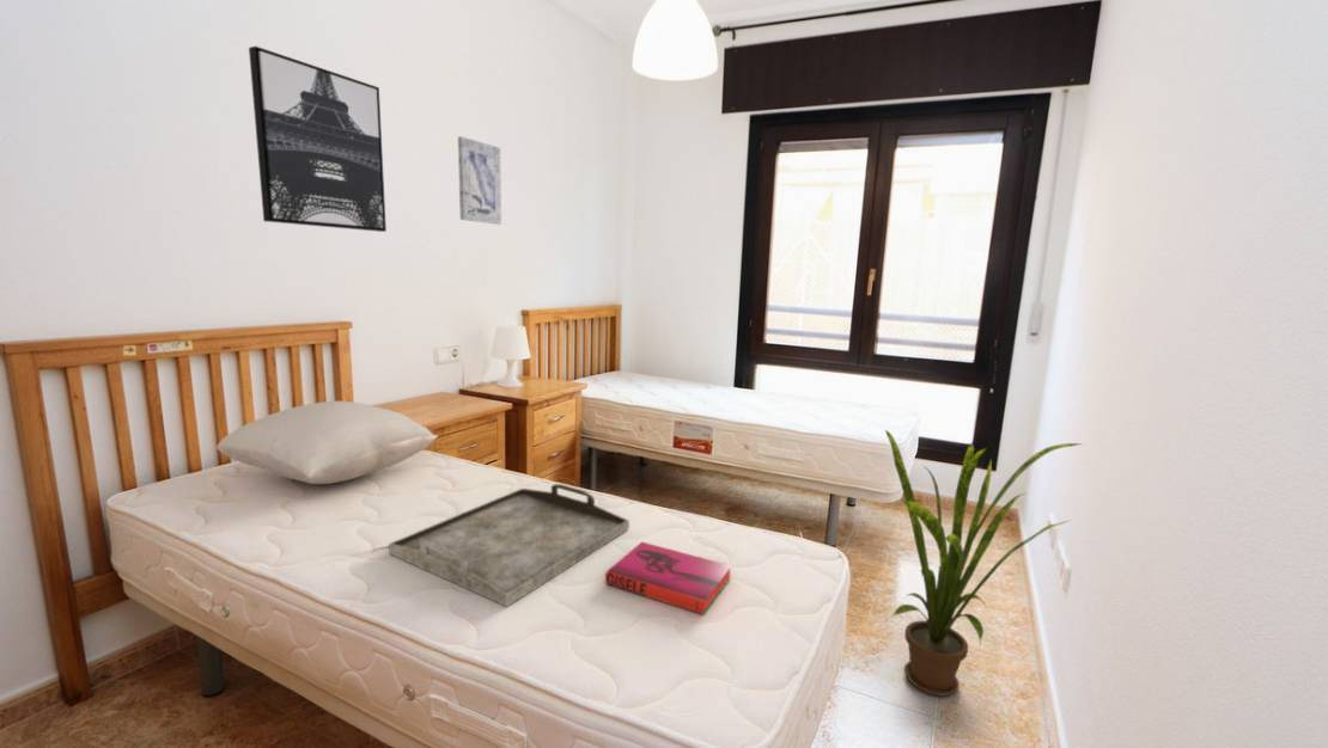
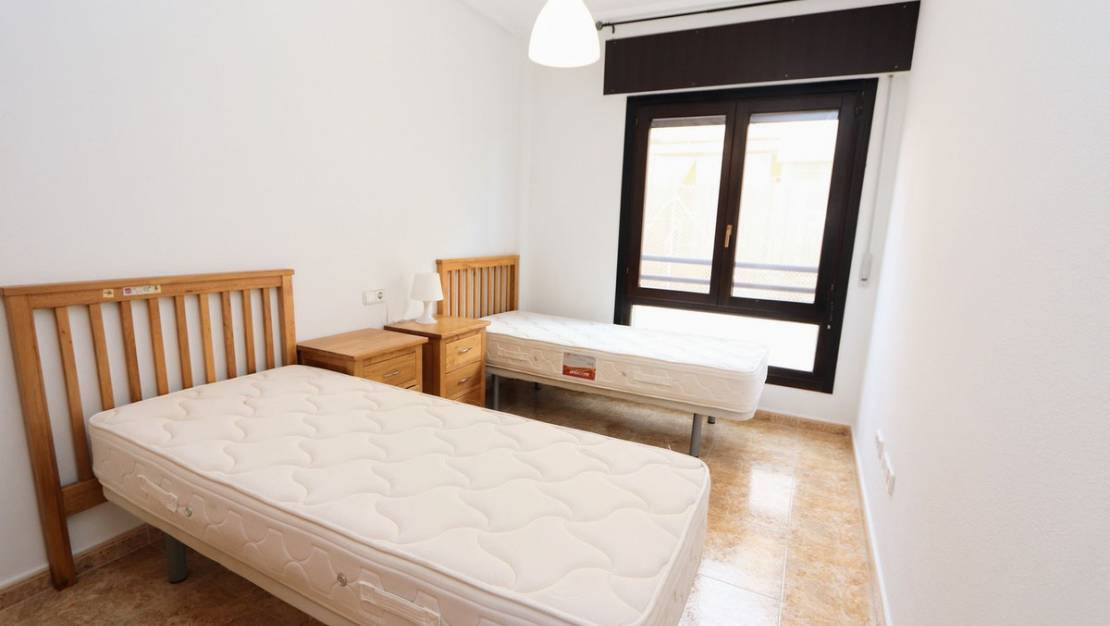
- serving tray (516, 527)
- wall art (324, 149)
- hardback book (669, 575)
- pillow (331, 439)
- wall art (480, 182)
- house plant (962, 560)
